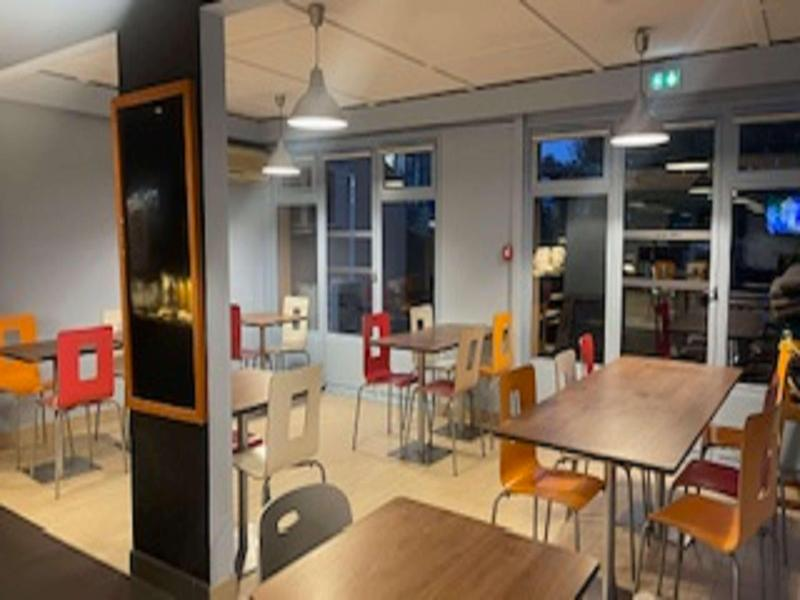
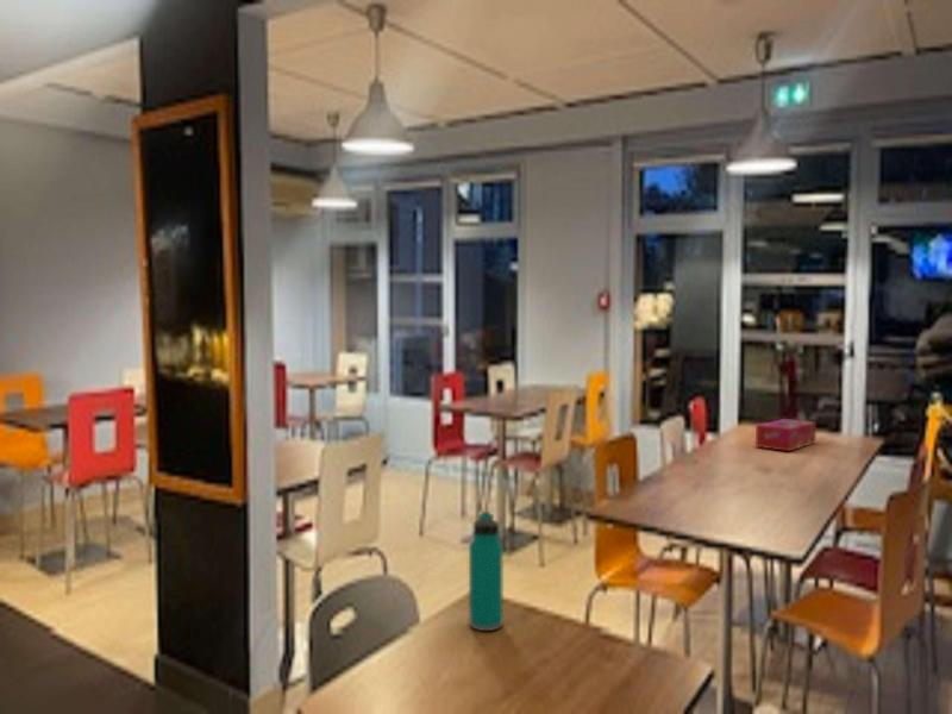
+ tissue box (785, 433)
+ water bottle (486, 569)
